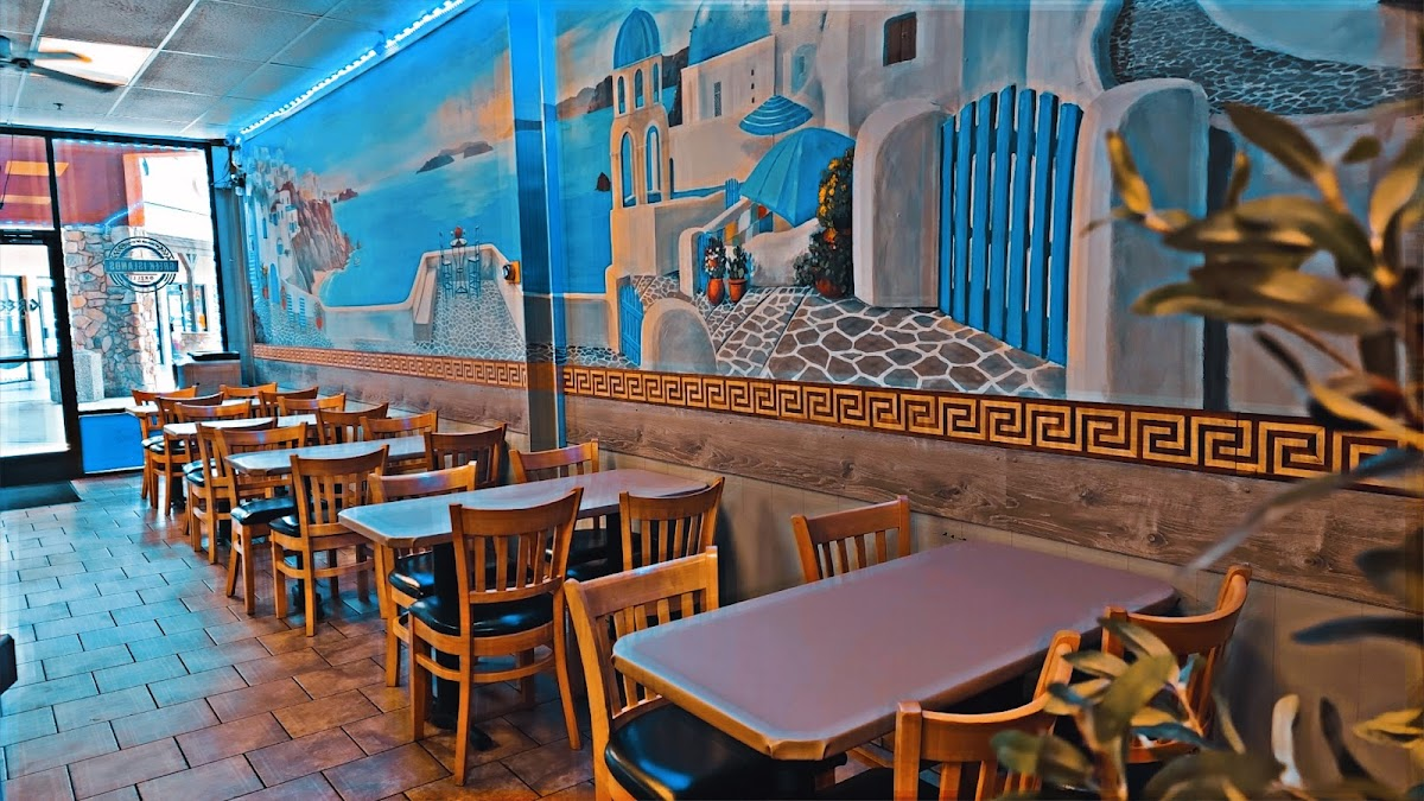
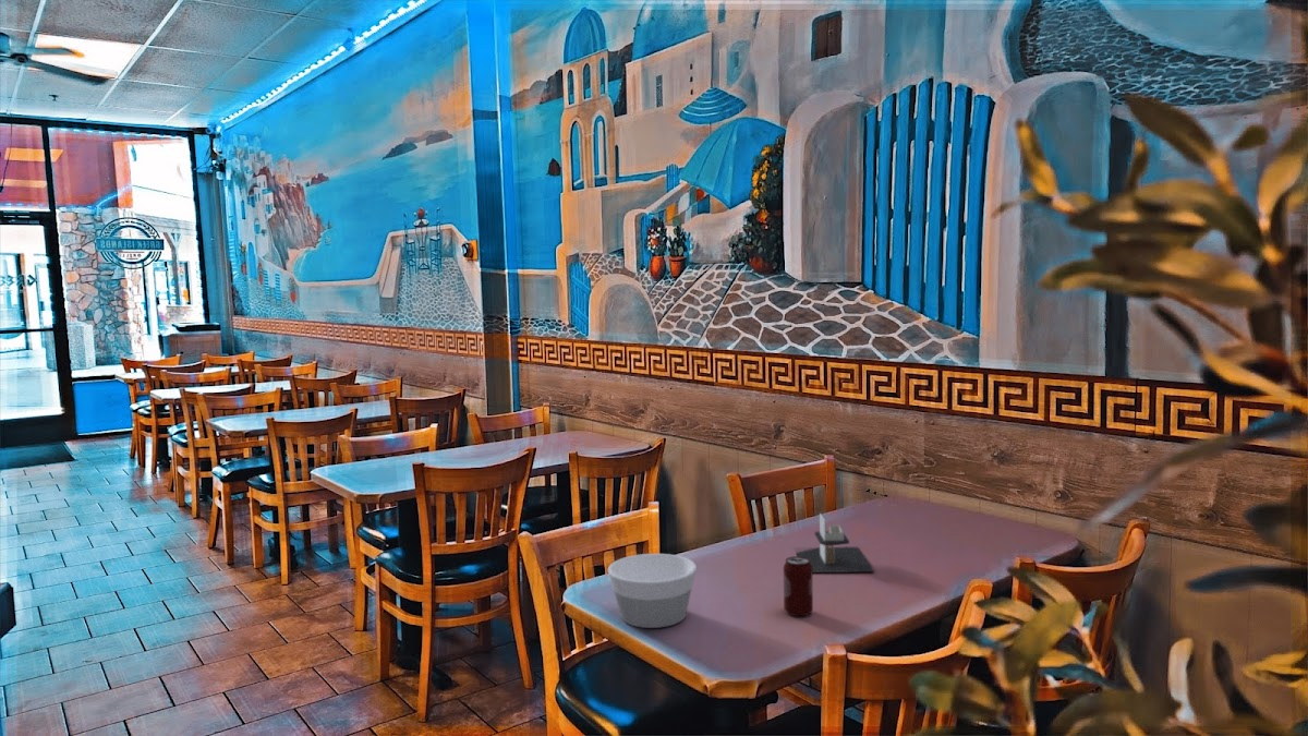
+ beverage can (798, 584)
+ napkin holder (832, 538)
+ bowl (652, 591)
